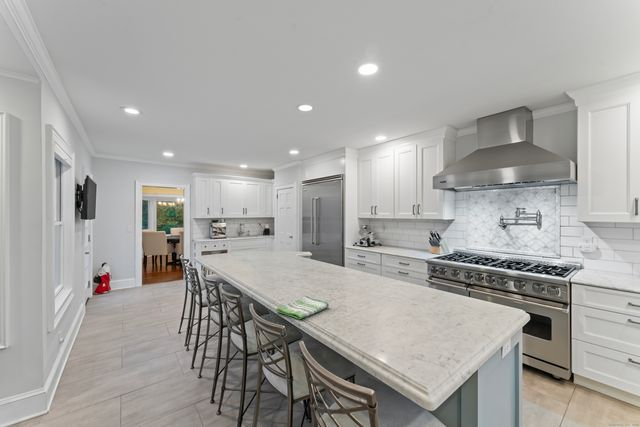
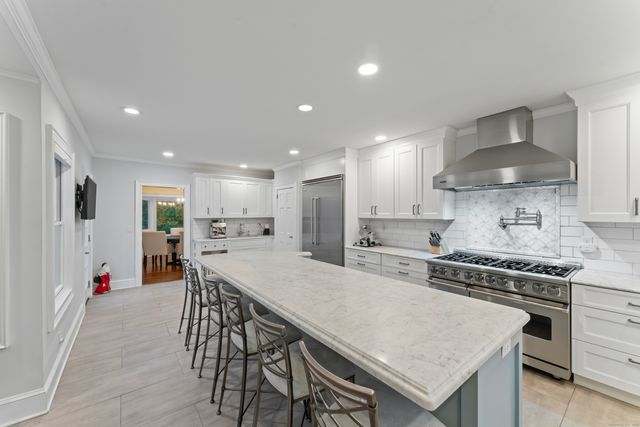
- dish towel (303, 306)
